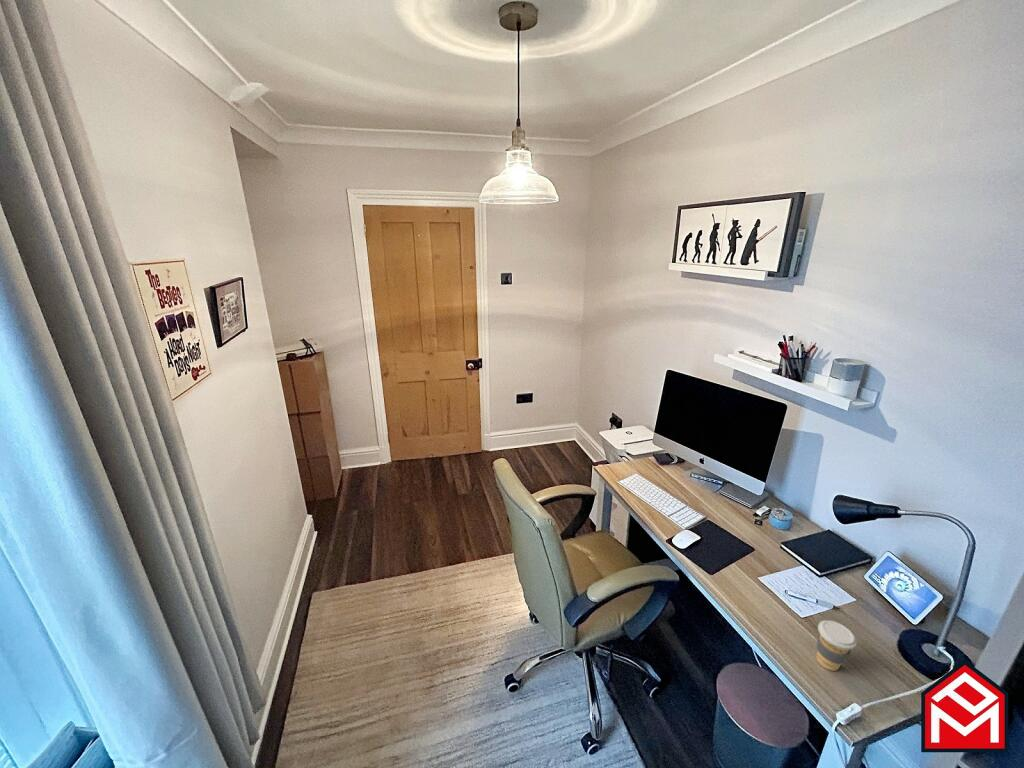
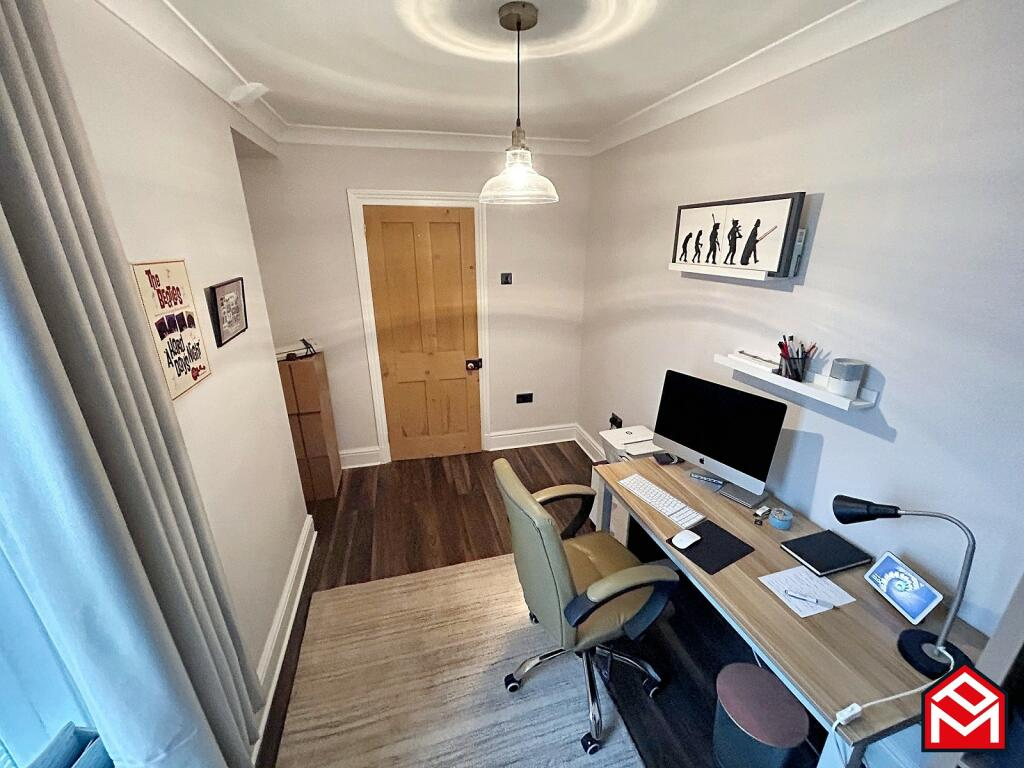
- coffee cup (832, 647)
